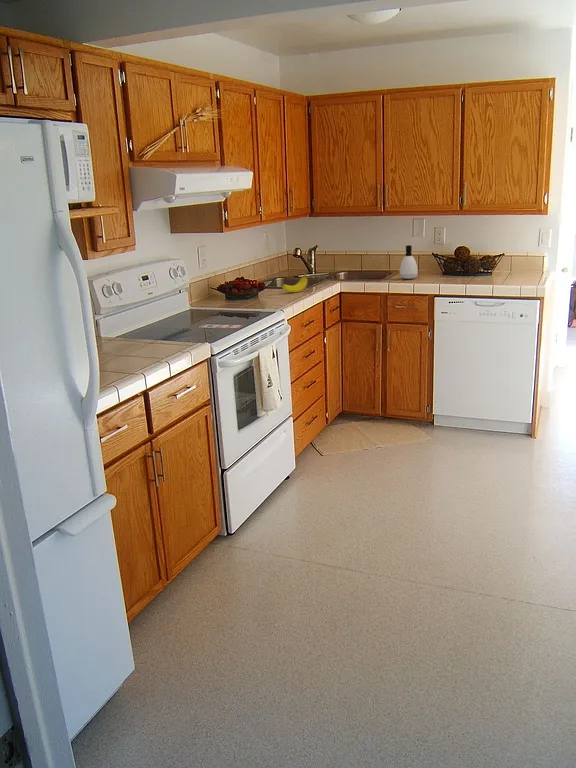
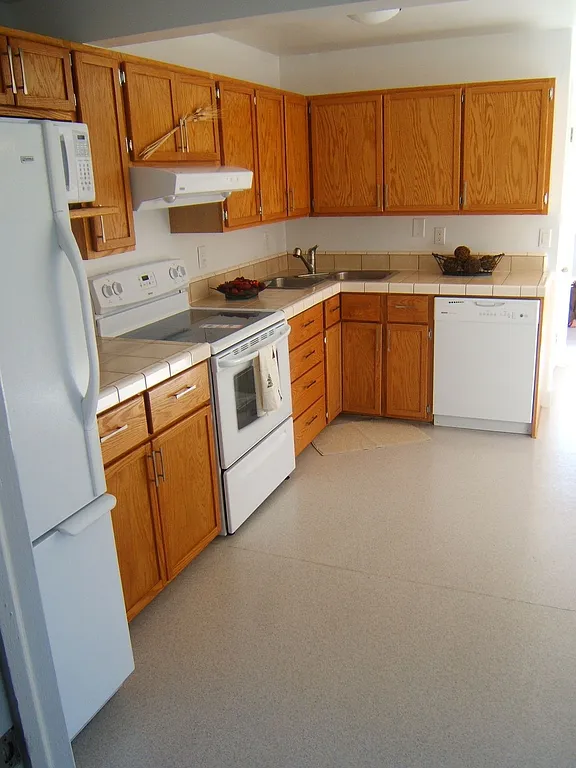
- fruit (296, 284)
- soap dispenser (408, 262)
